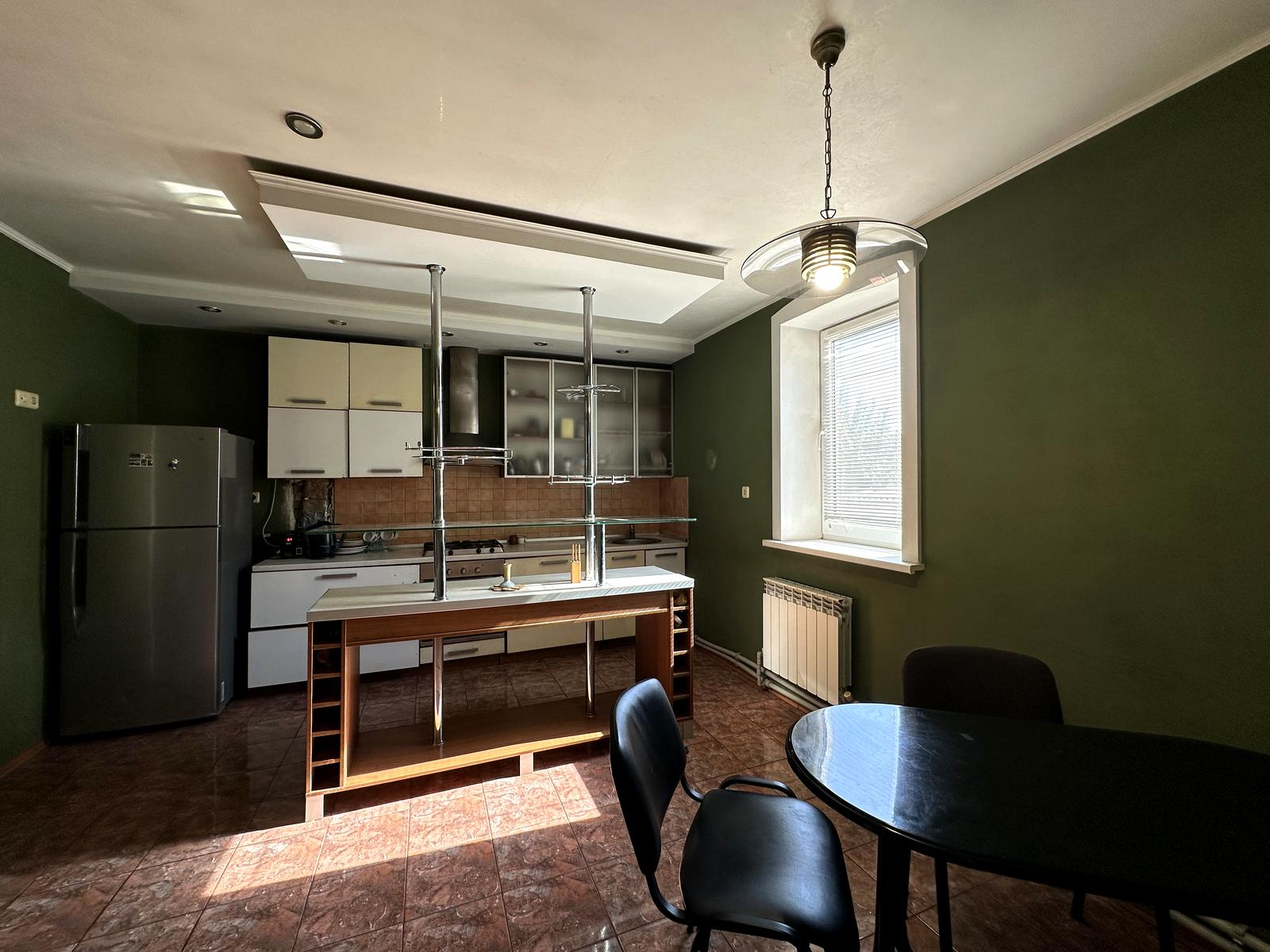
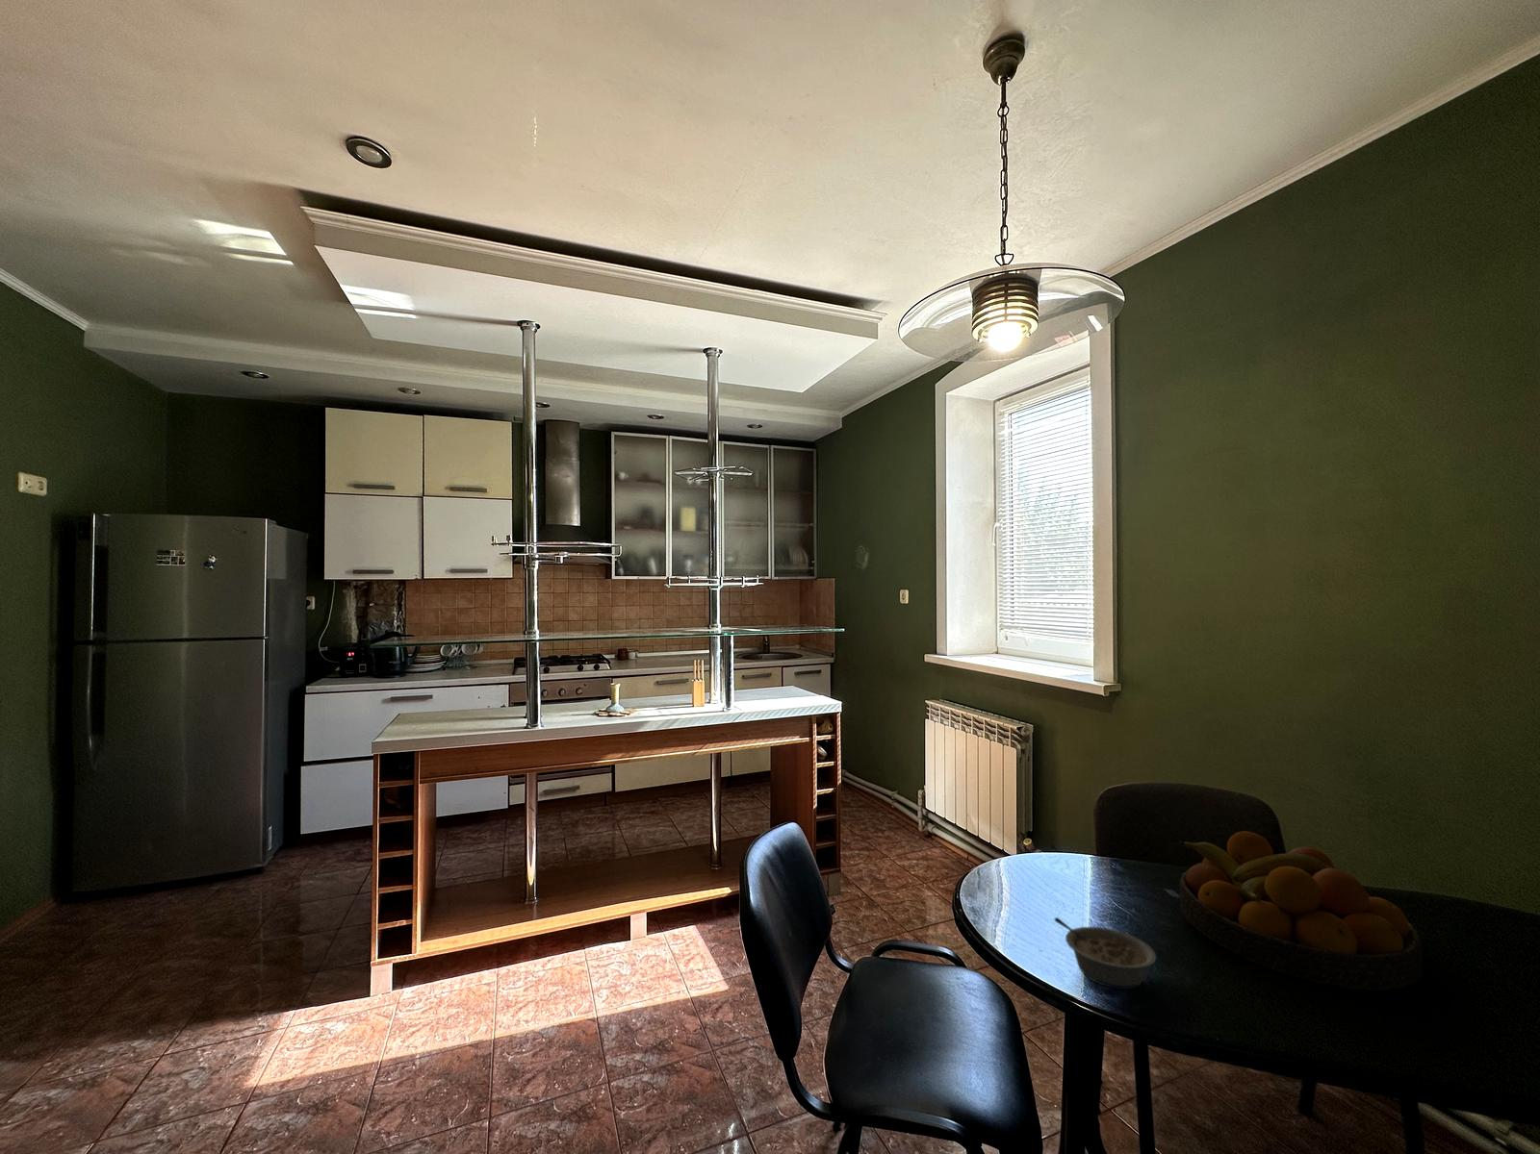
+ fruit bowl (1289, 891)
+ legume (1106, 956)
